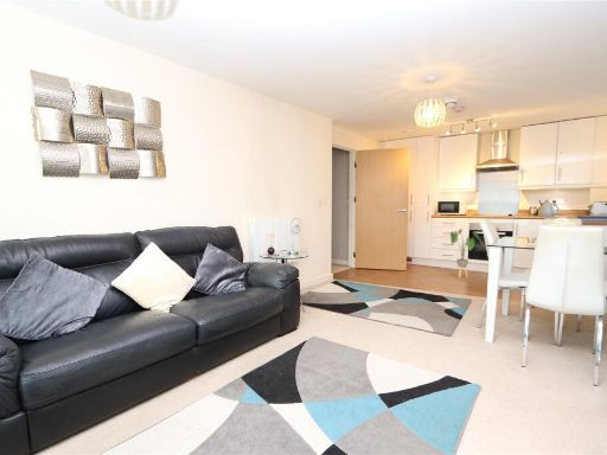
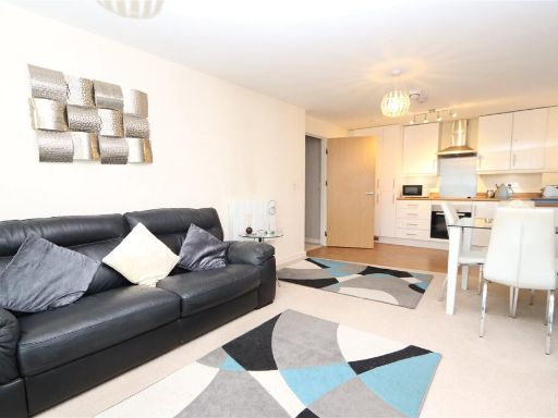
- house plant (464, 252)
